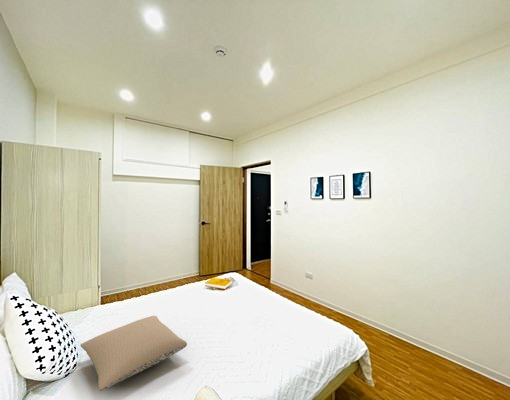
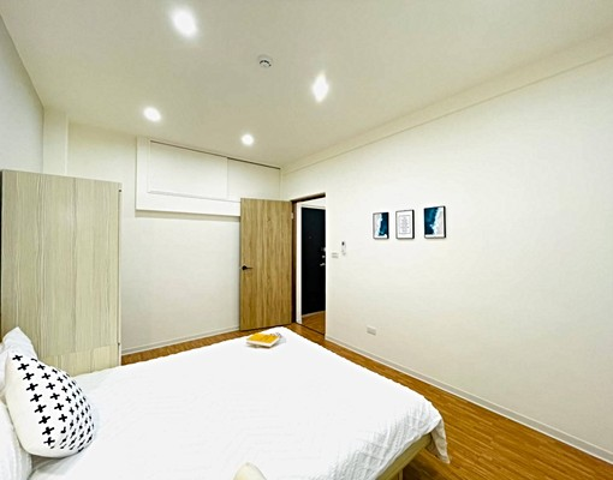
- pillow (134, 344)
